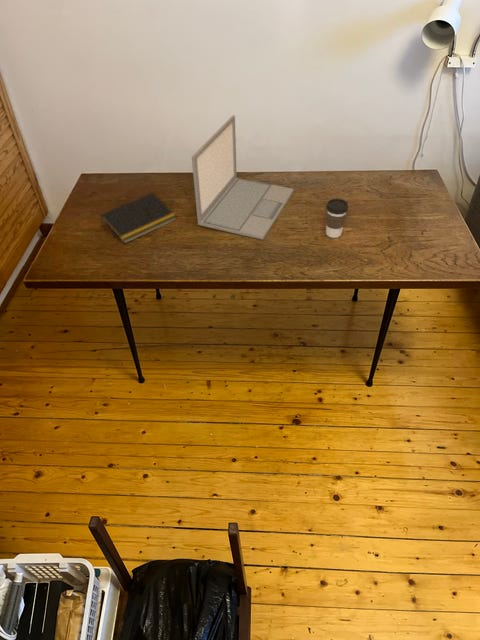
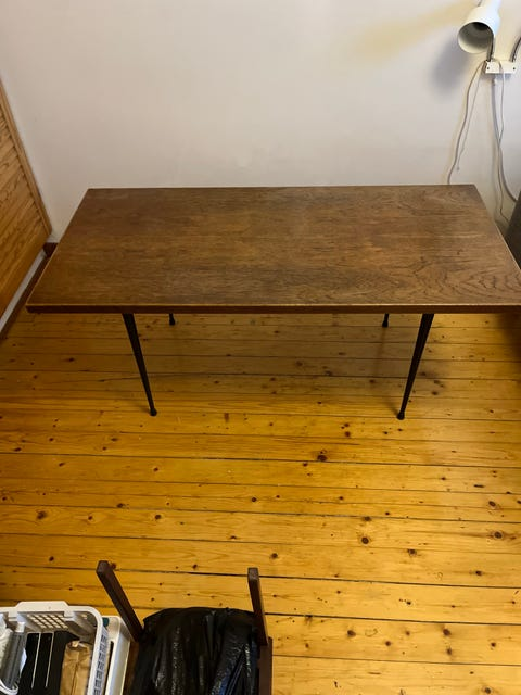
- coffee cup (335, 218)
- notepad (139, 216)
- laptop (244, 179)
